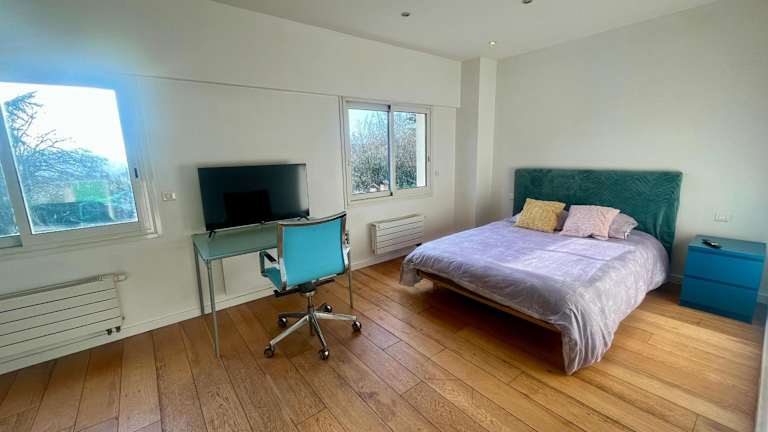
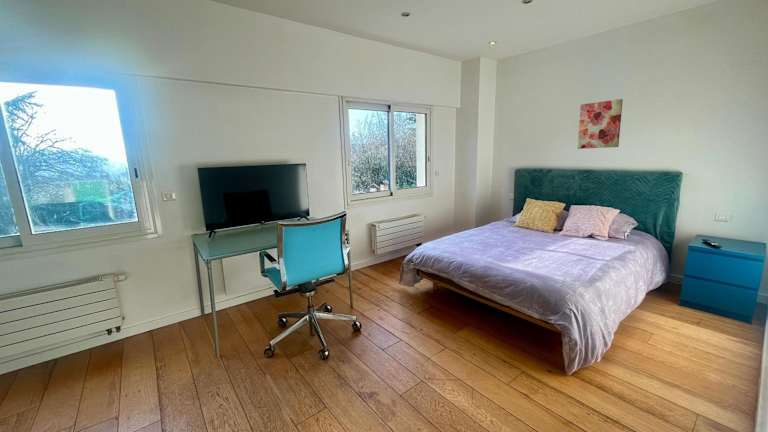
+ wall art (599, 125)
